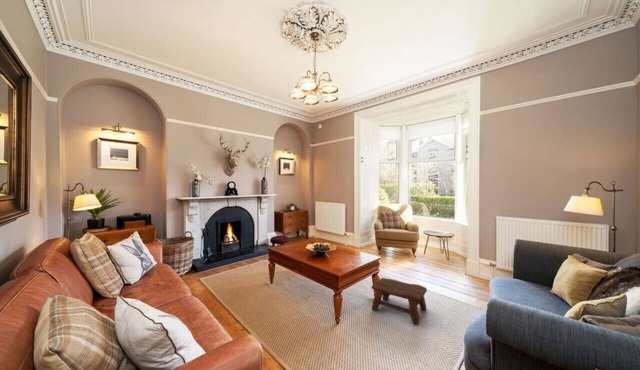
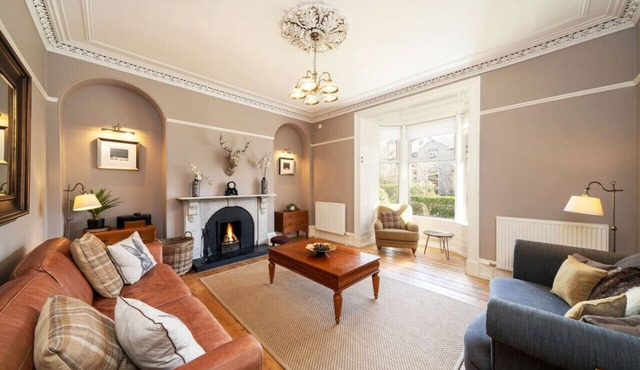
- stool (399, 296)
